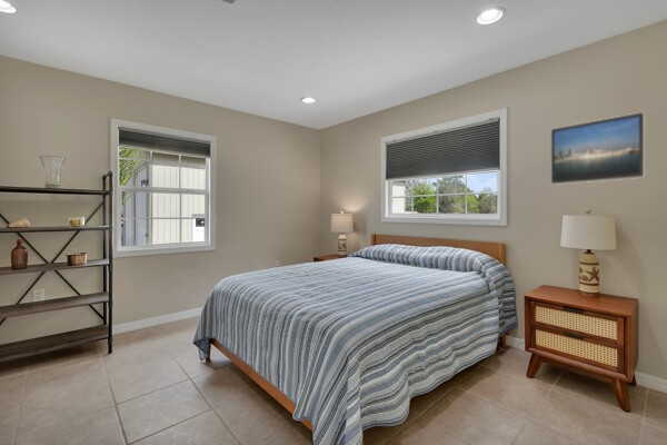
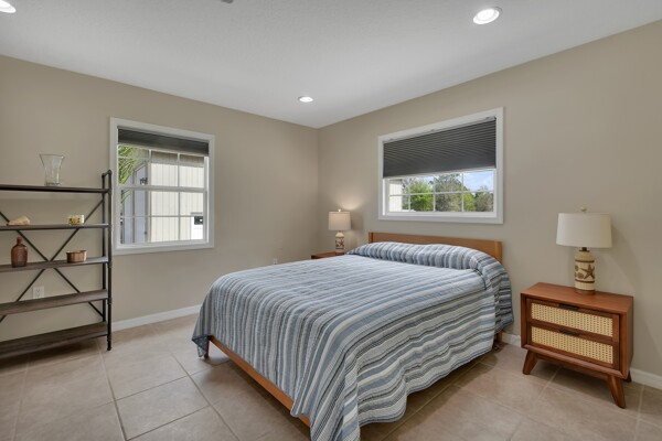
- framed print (594, 151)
